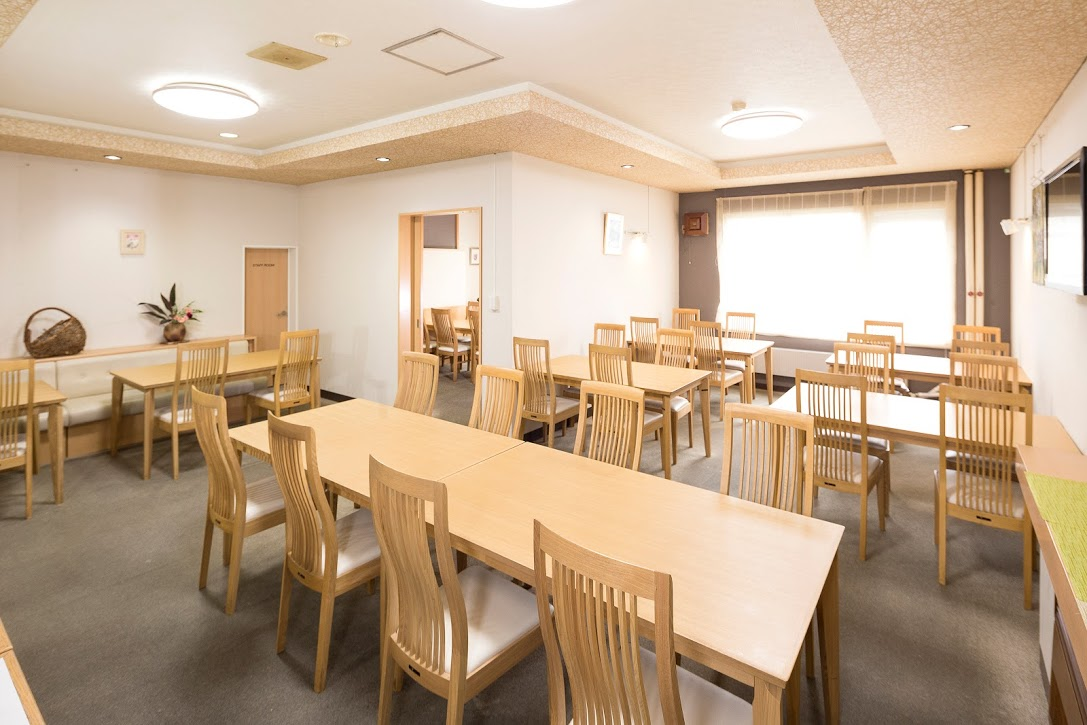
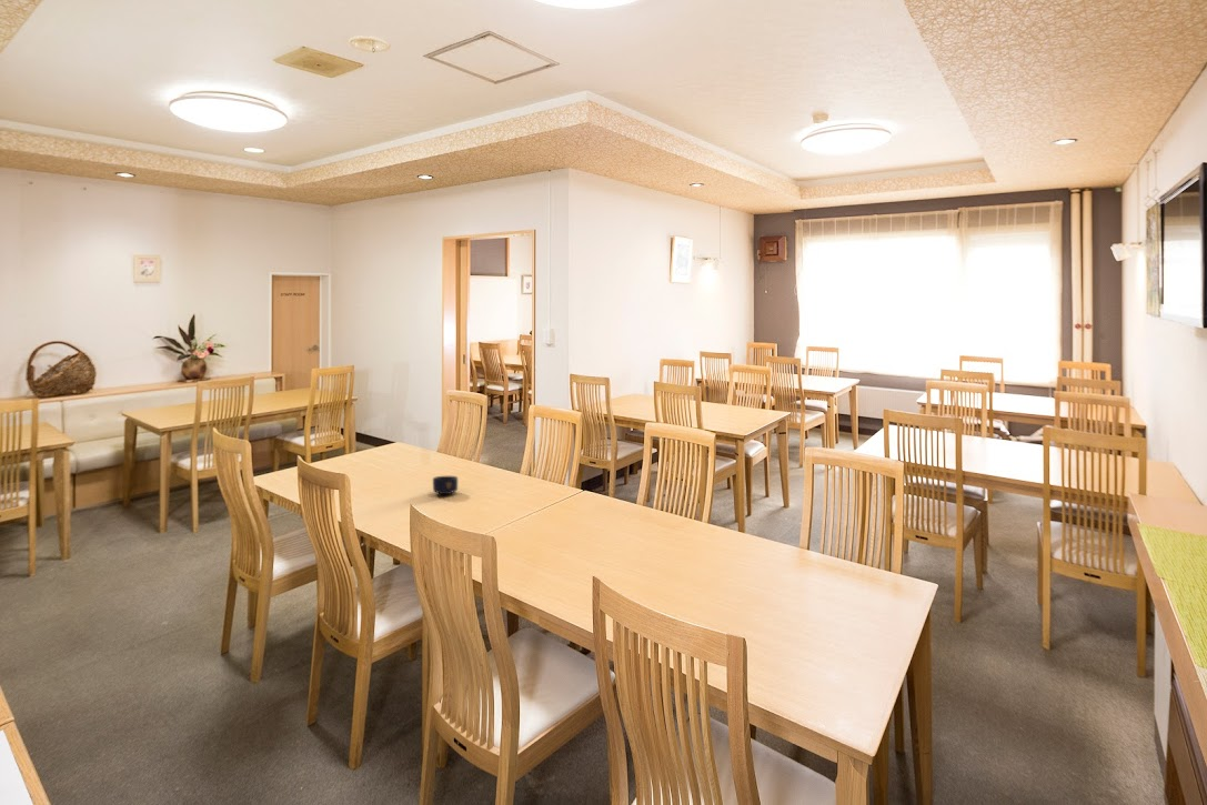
+ mug (444, 484)
